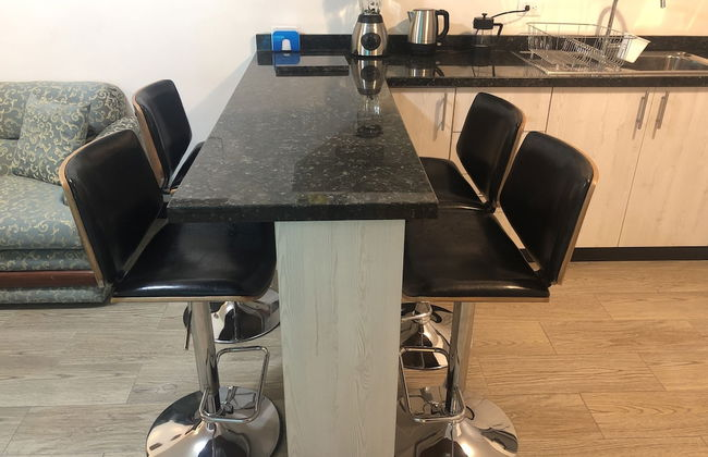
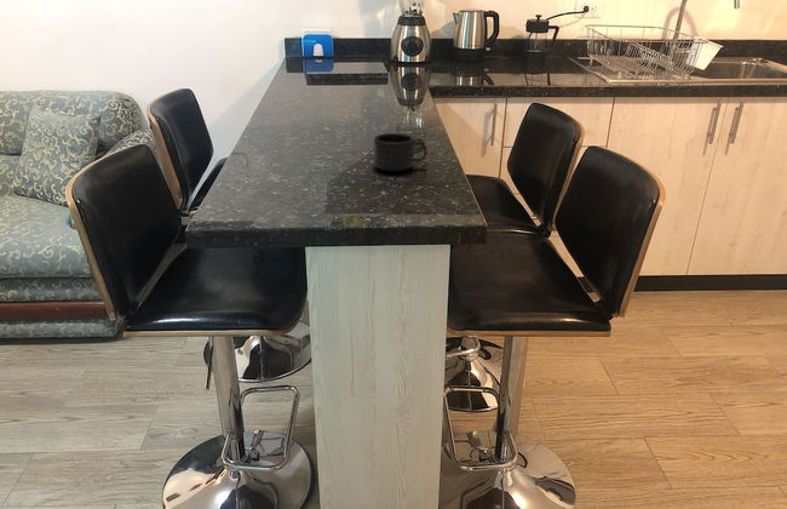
+ mug (400, 153)
